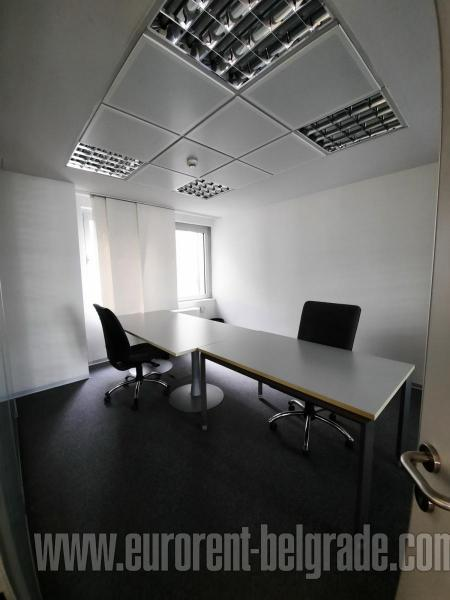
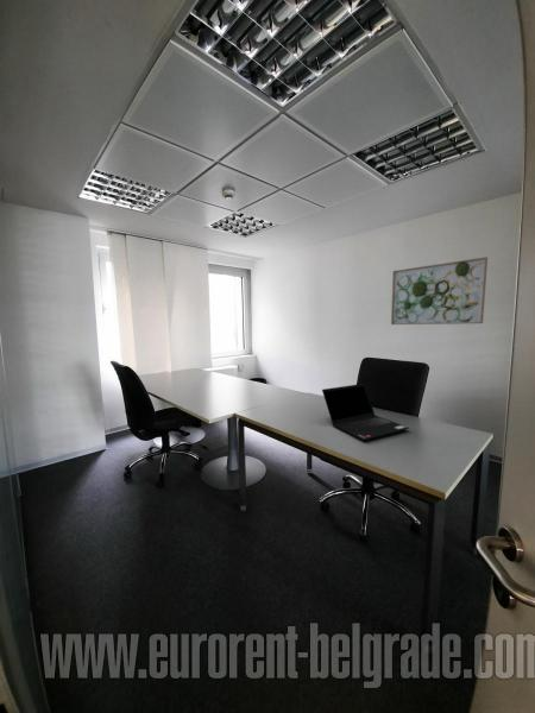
+ laptop computer (363, 409)
+ wall art (433, 295)
